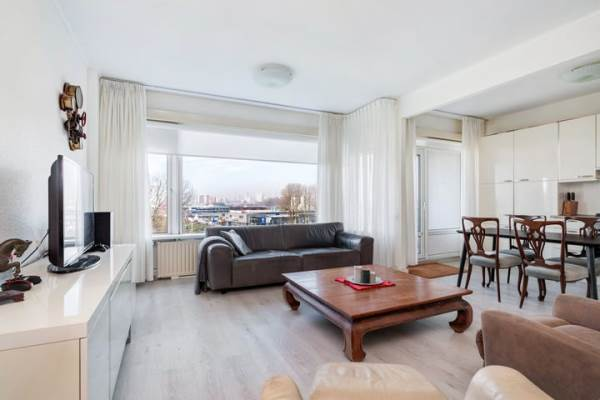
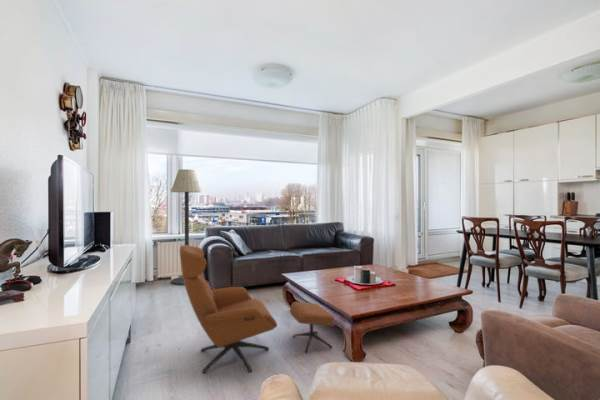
+ lounge chair (258, 299)
+ floor lamp (186, 225)
